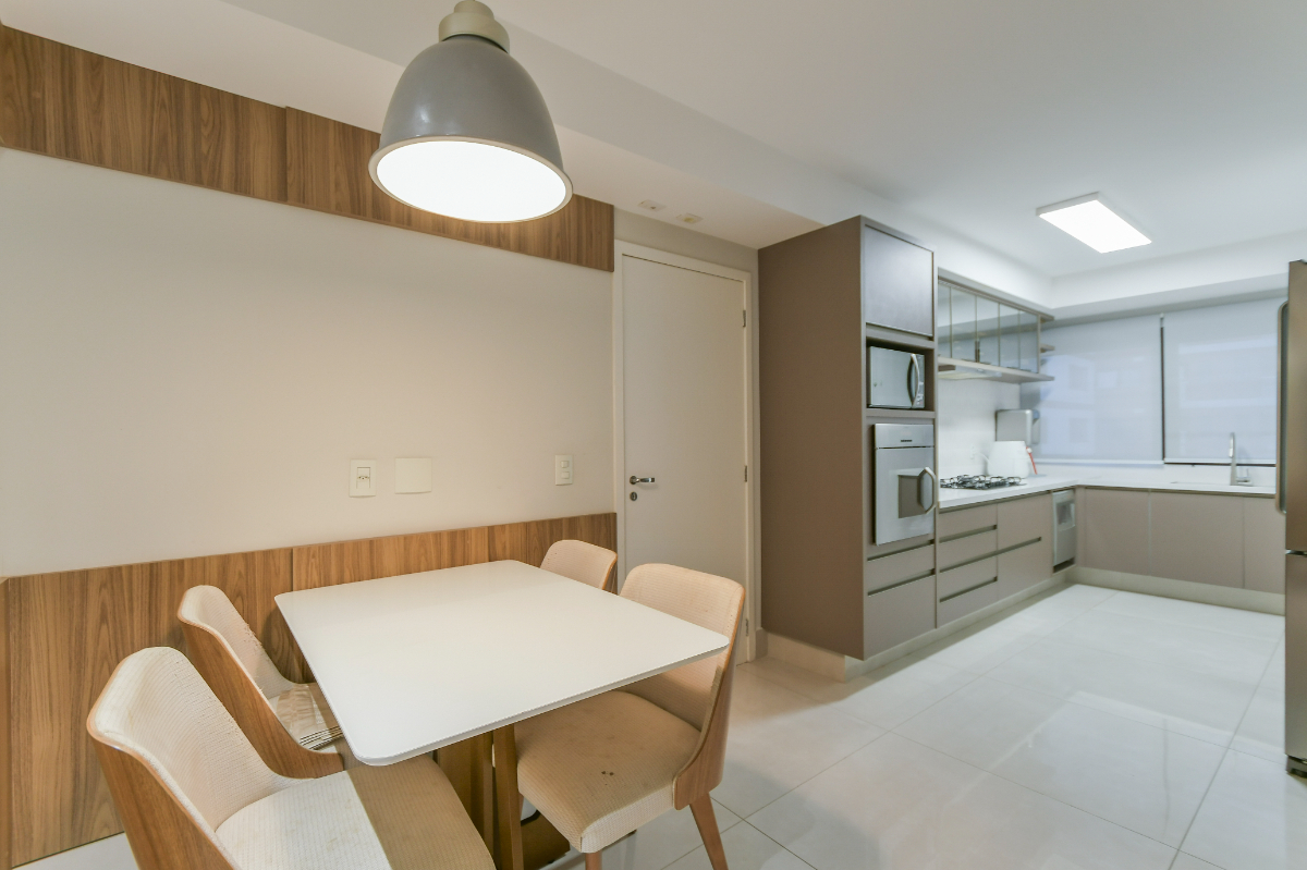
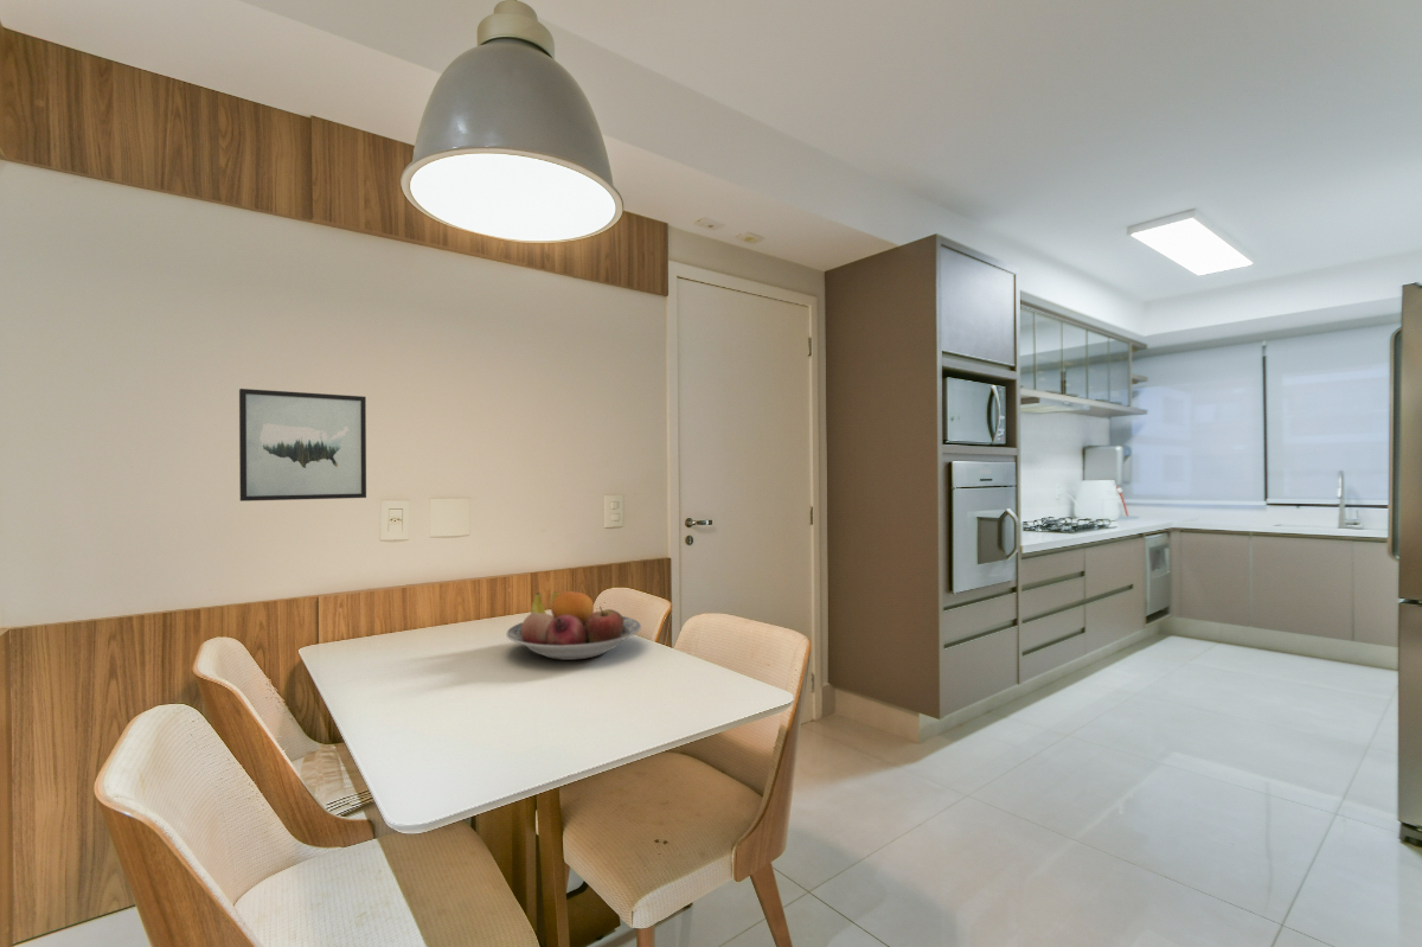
+ fruit bowl (575, 622)
+ wall art (305, 446)
